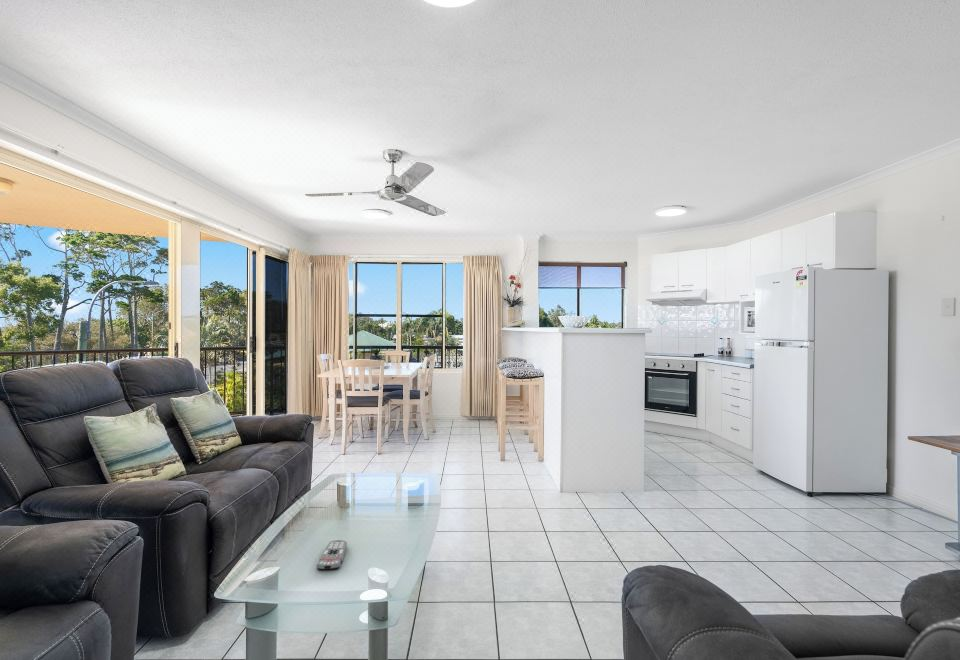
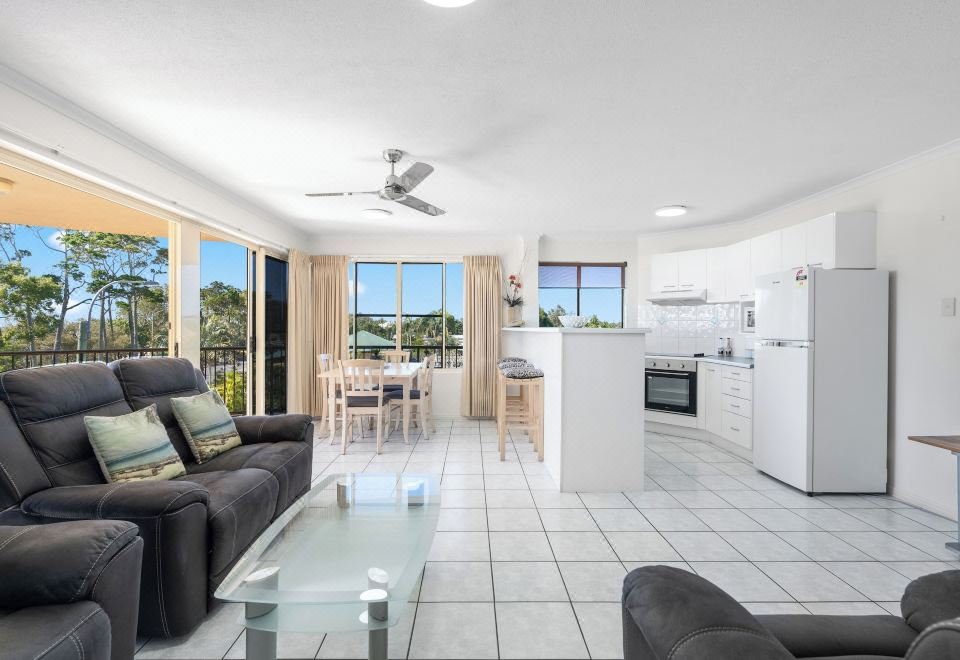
- remote control (333, 554)
